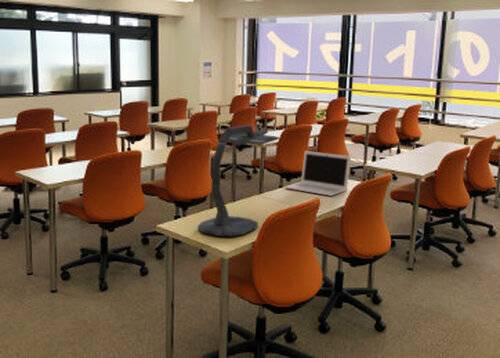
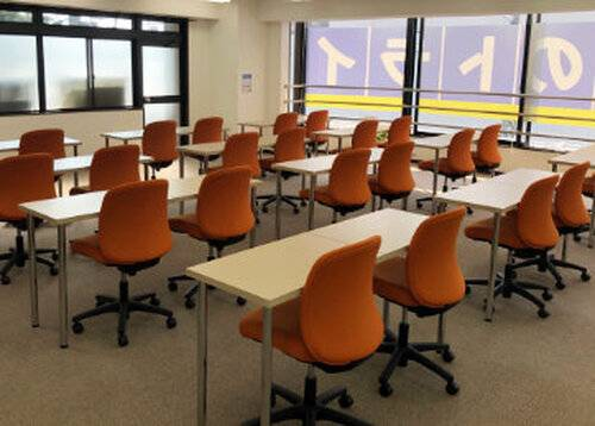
- laptop (317, 172)
- desk lamp (219, 175)
